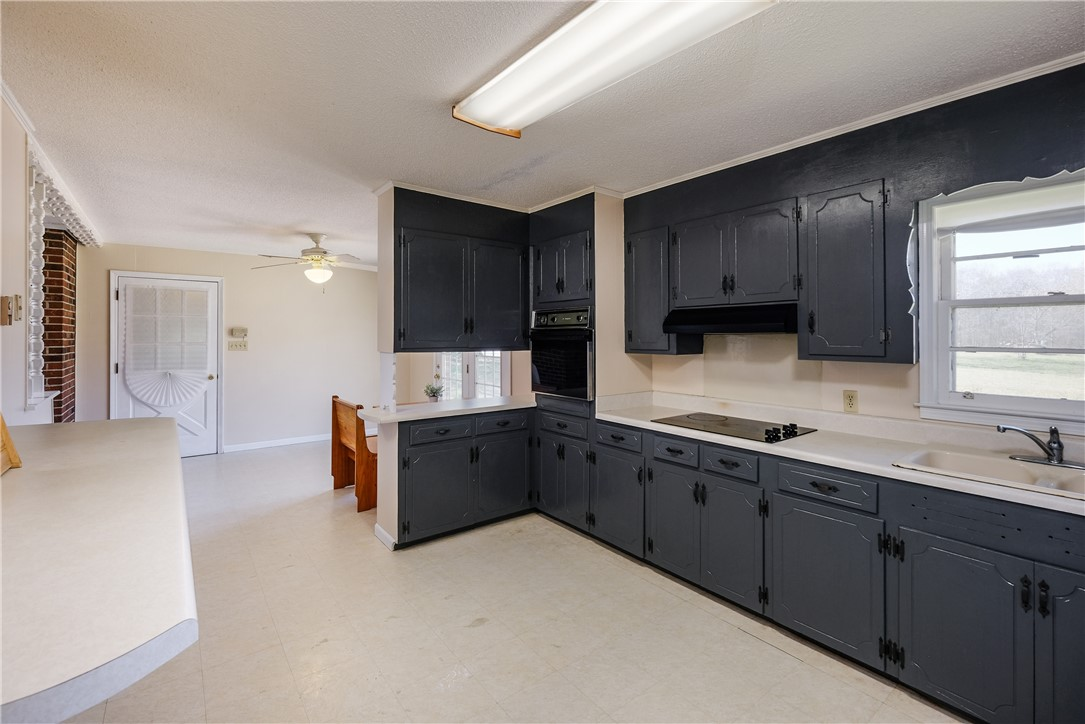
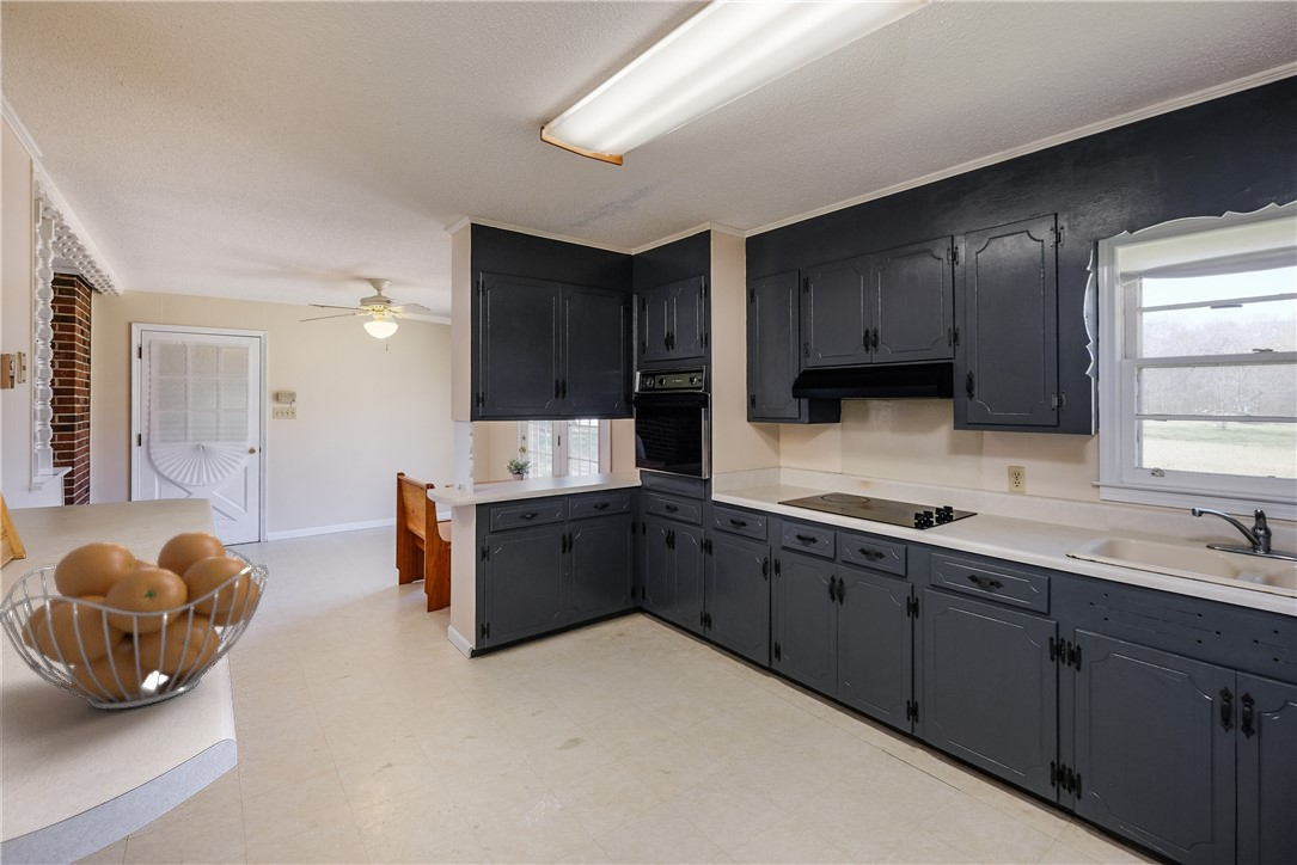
+ fruit basket (147, 613)
